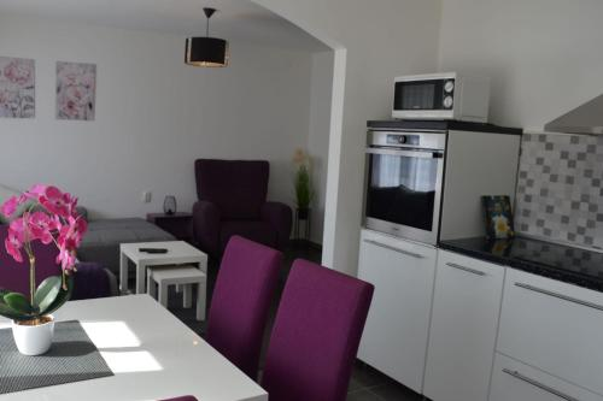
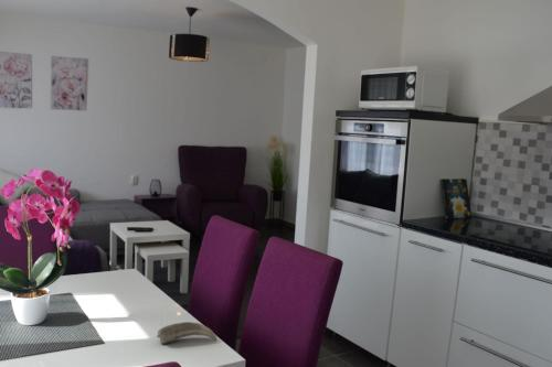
+ animal claw (185, 331)
